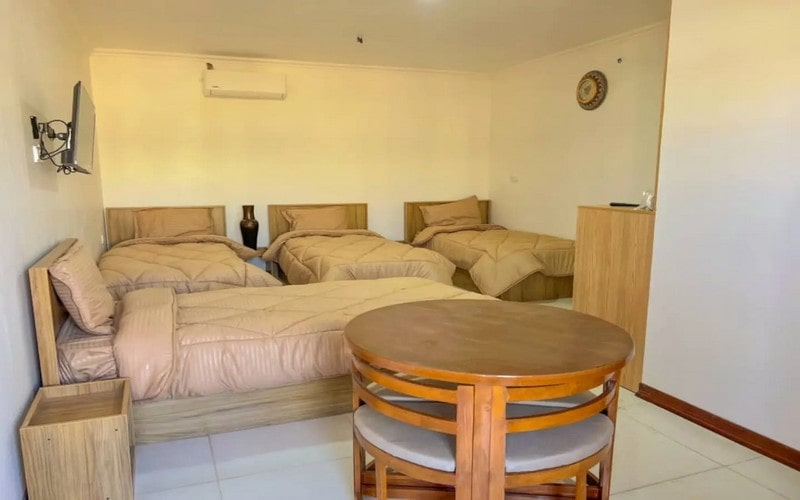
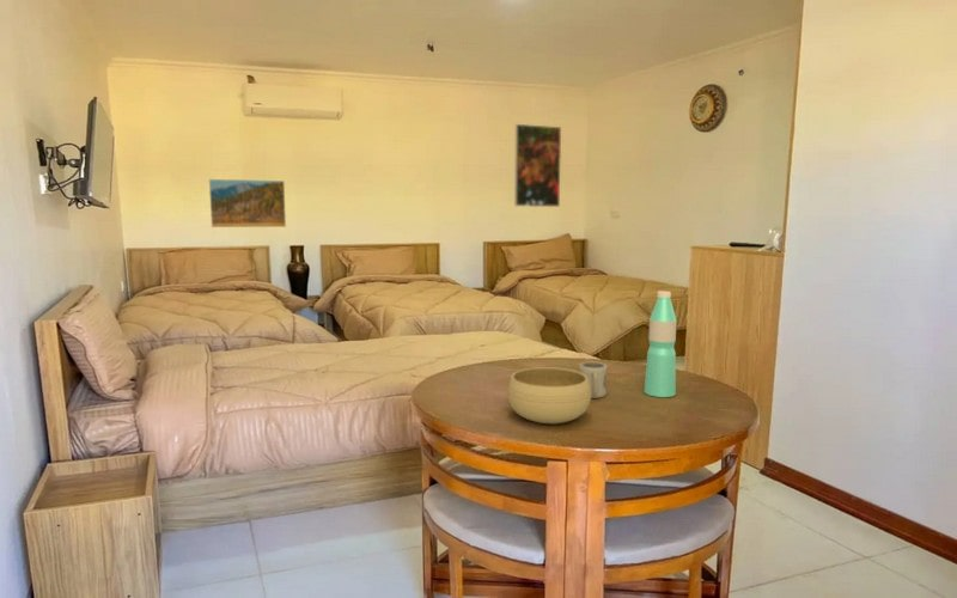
+ water bottle (662, 342)
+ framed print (537, 166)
+ bowl (548, 396)
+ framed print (248, 203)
+ cup (592, 380)
